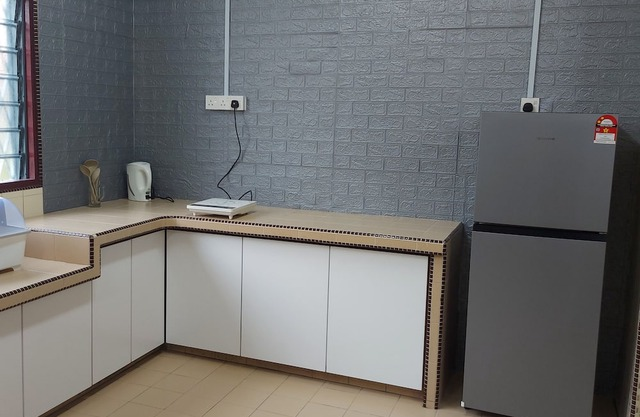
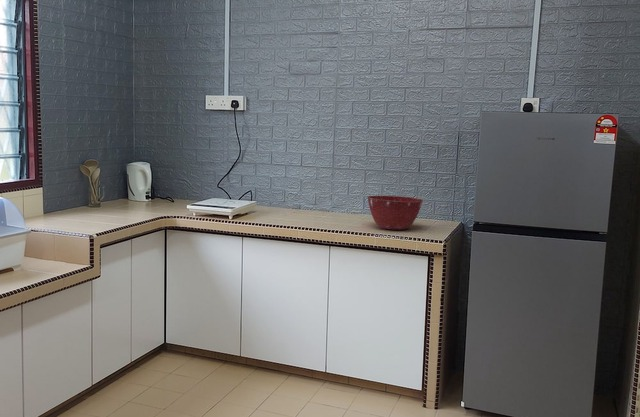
+ mixing bowl (394, 212)
